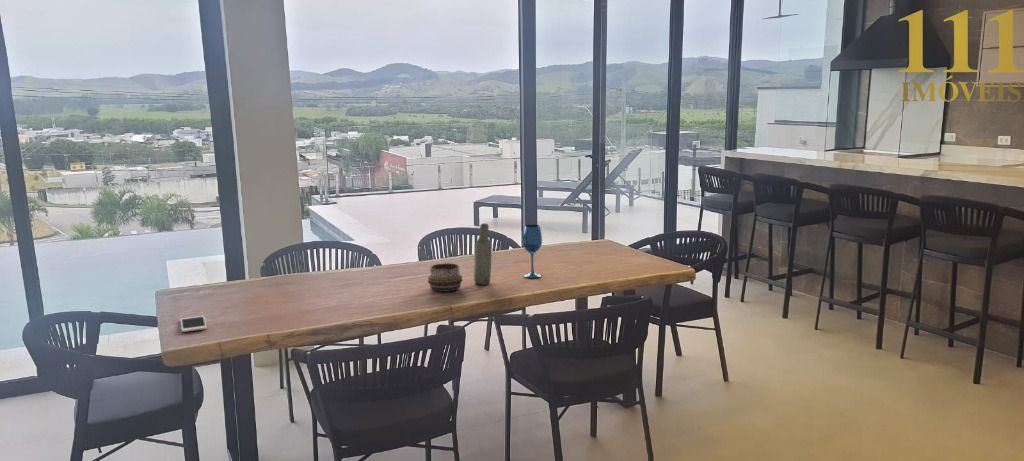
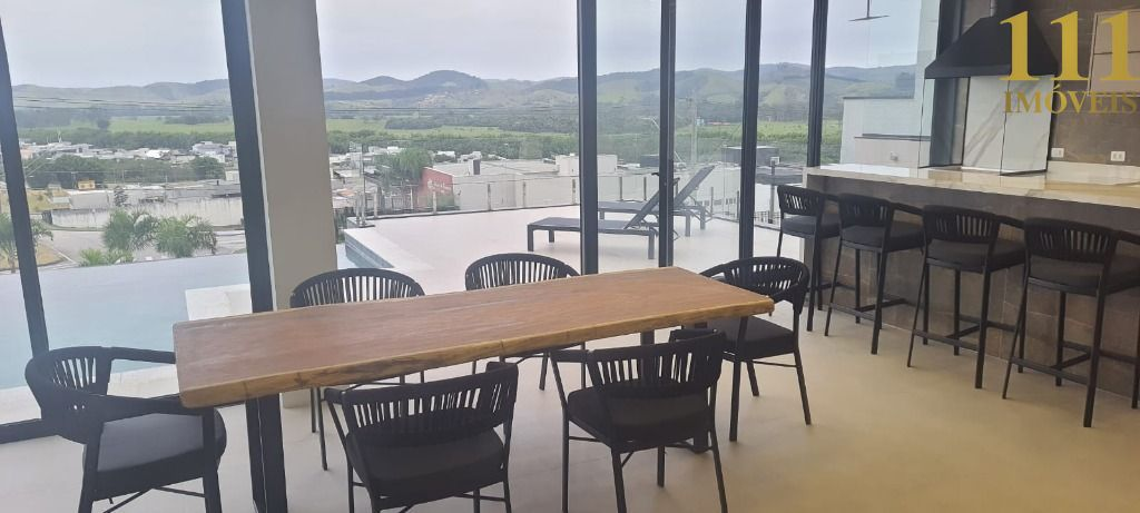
- bottle (482, 253)
- wineglass (532, 251)
- decorative bowl (445, 277)
- cell phone (193, 323)
